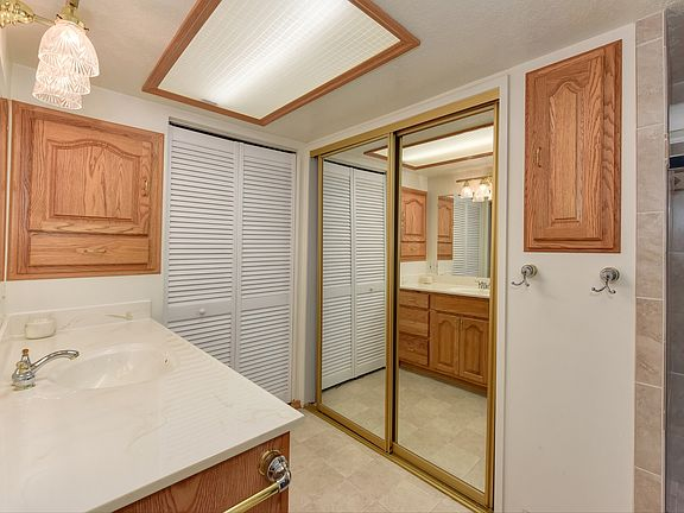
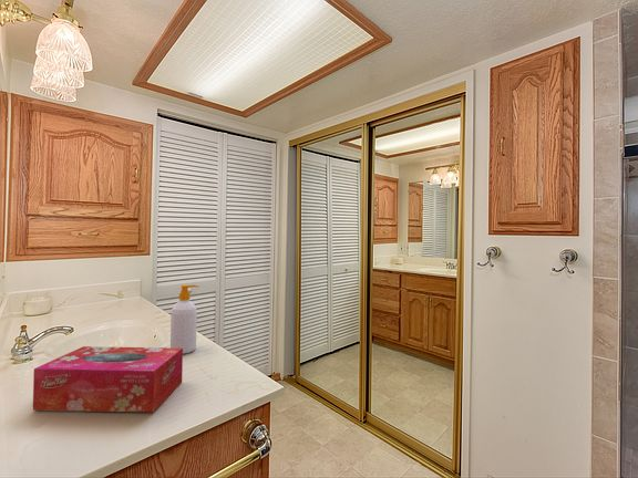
+ soap bottle (185, 316)
+ tissue box (114, 375)
